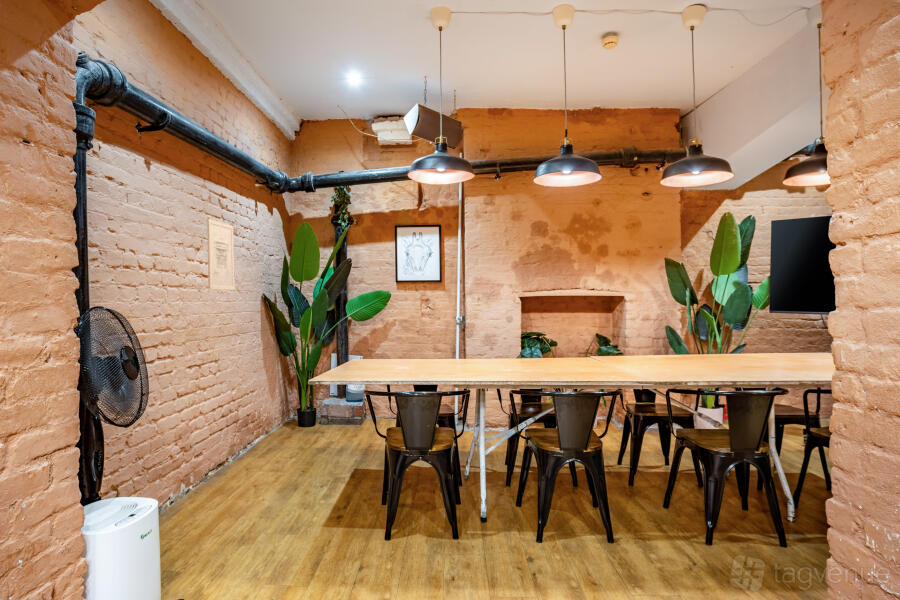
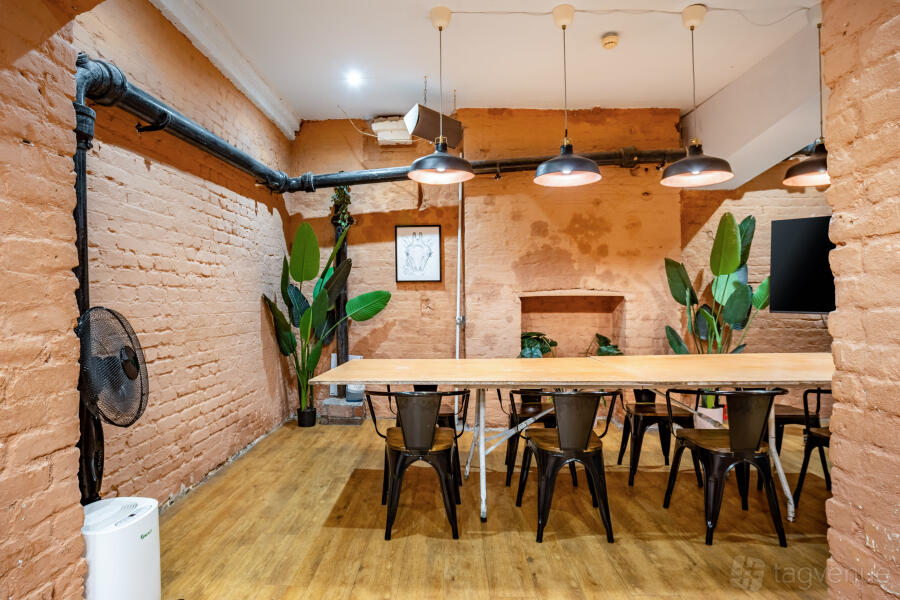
- wall art (221, 256)
